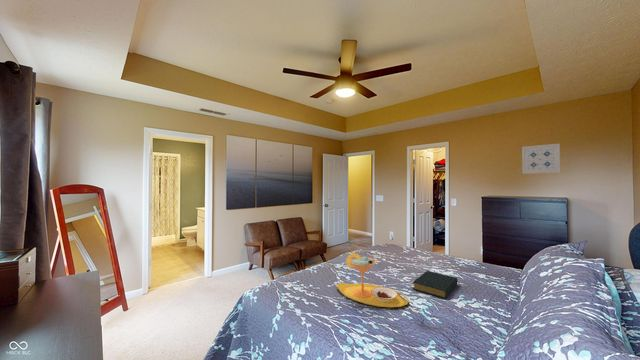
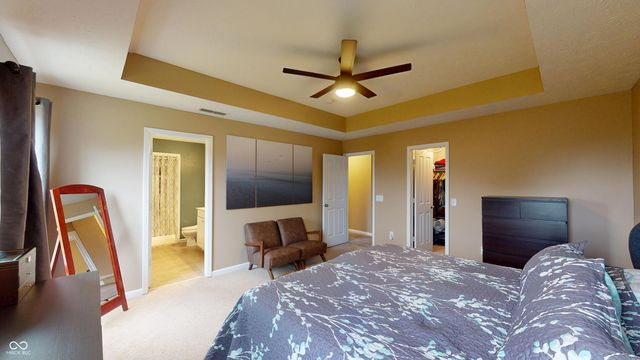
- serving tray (367, 270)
- hardback book (435, 283)
- wall art (540, 159)
